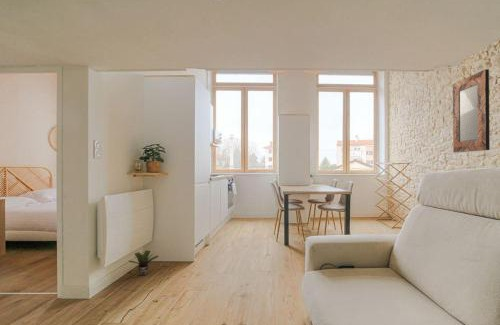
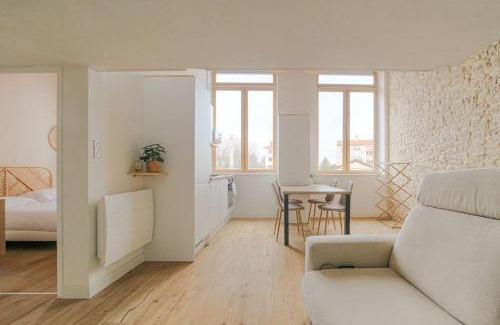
- home mirror (469, 114)
- potted plant (143, 262)
